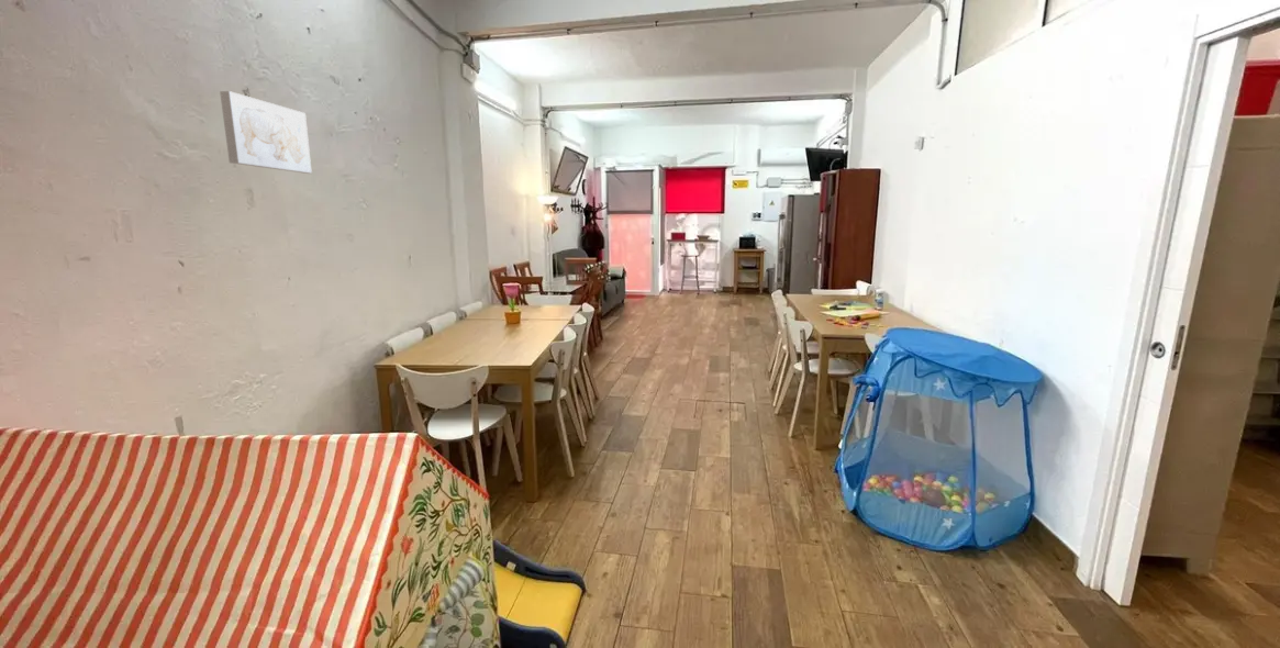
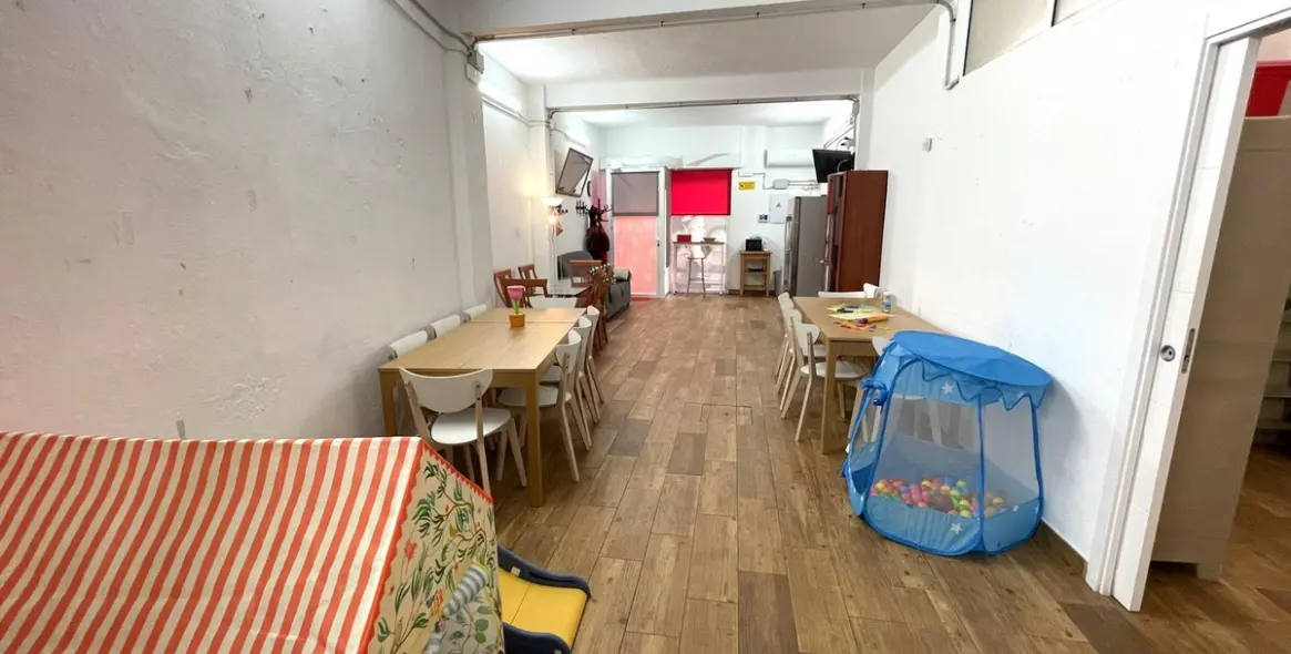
- wall art (269, 135)
